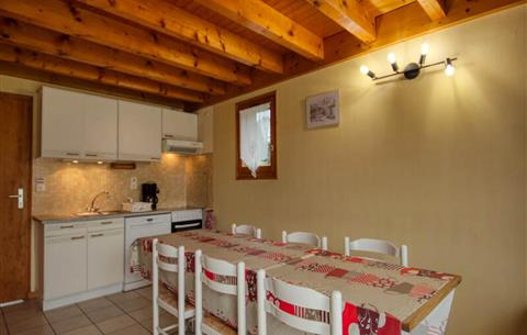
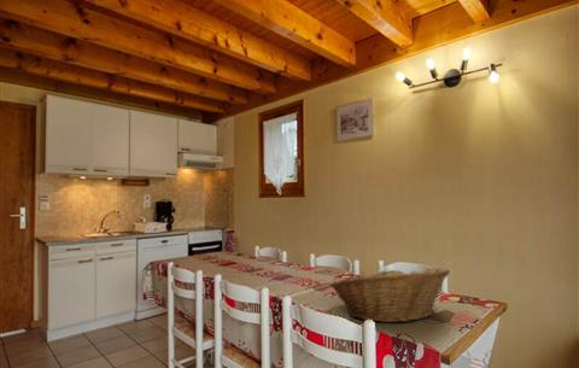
+ fruit basket (388, 287)
